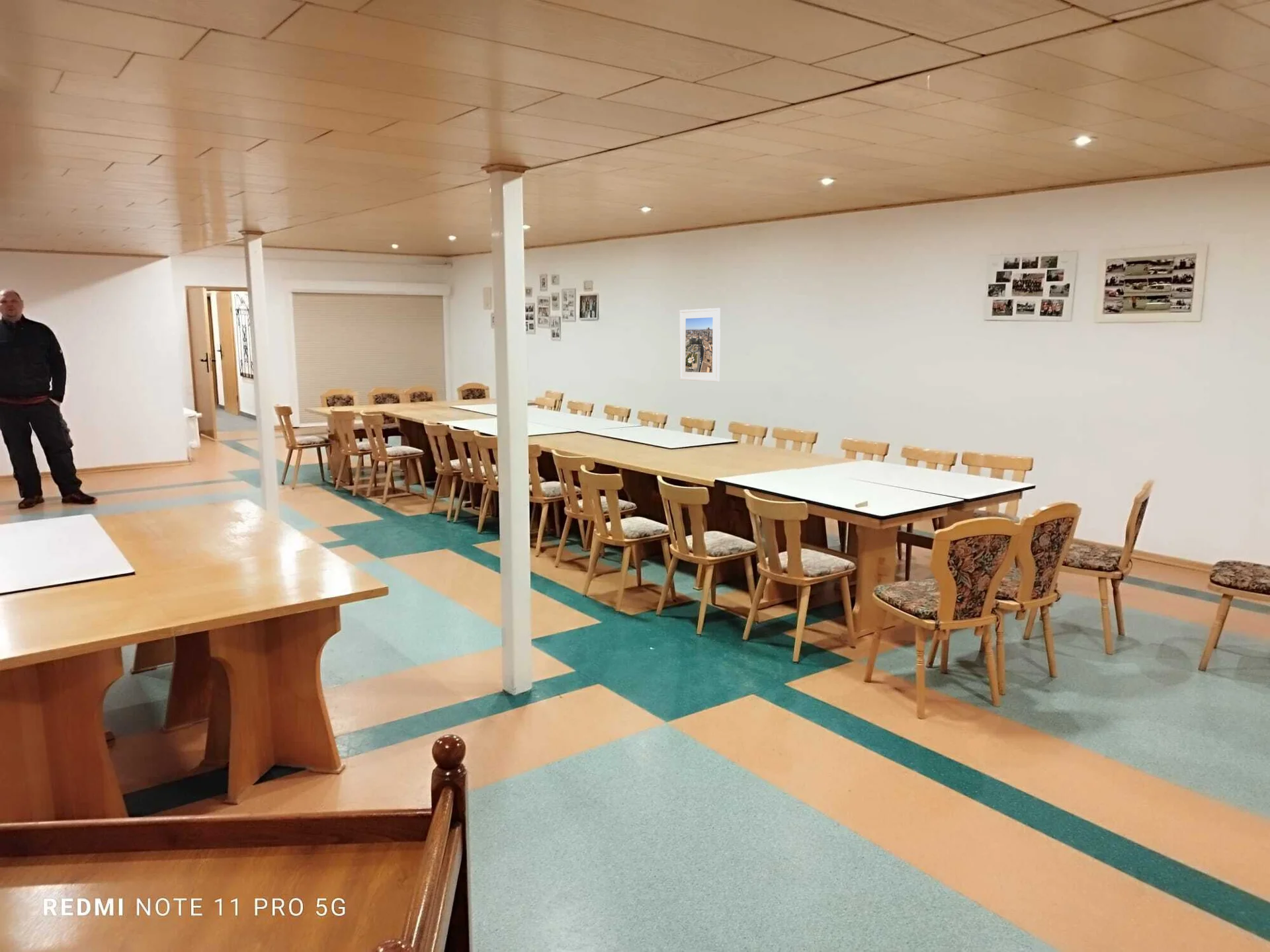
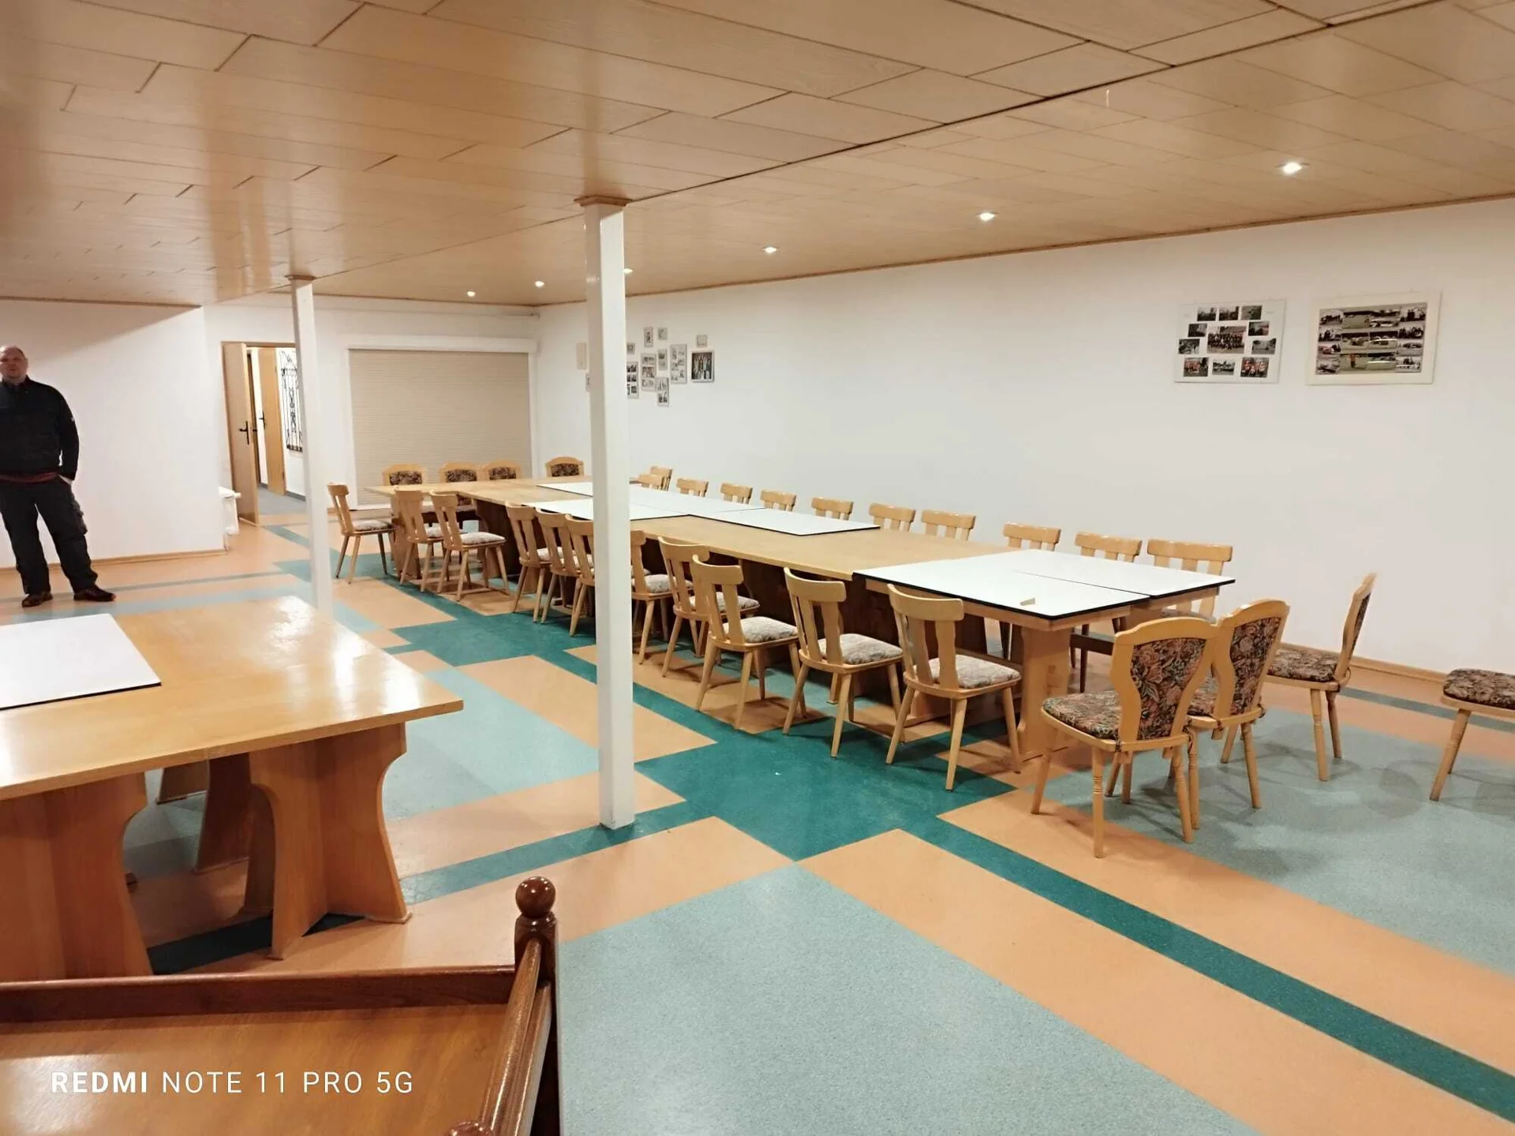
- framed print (699, 345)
